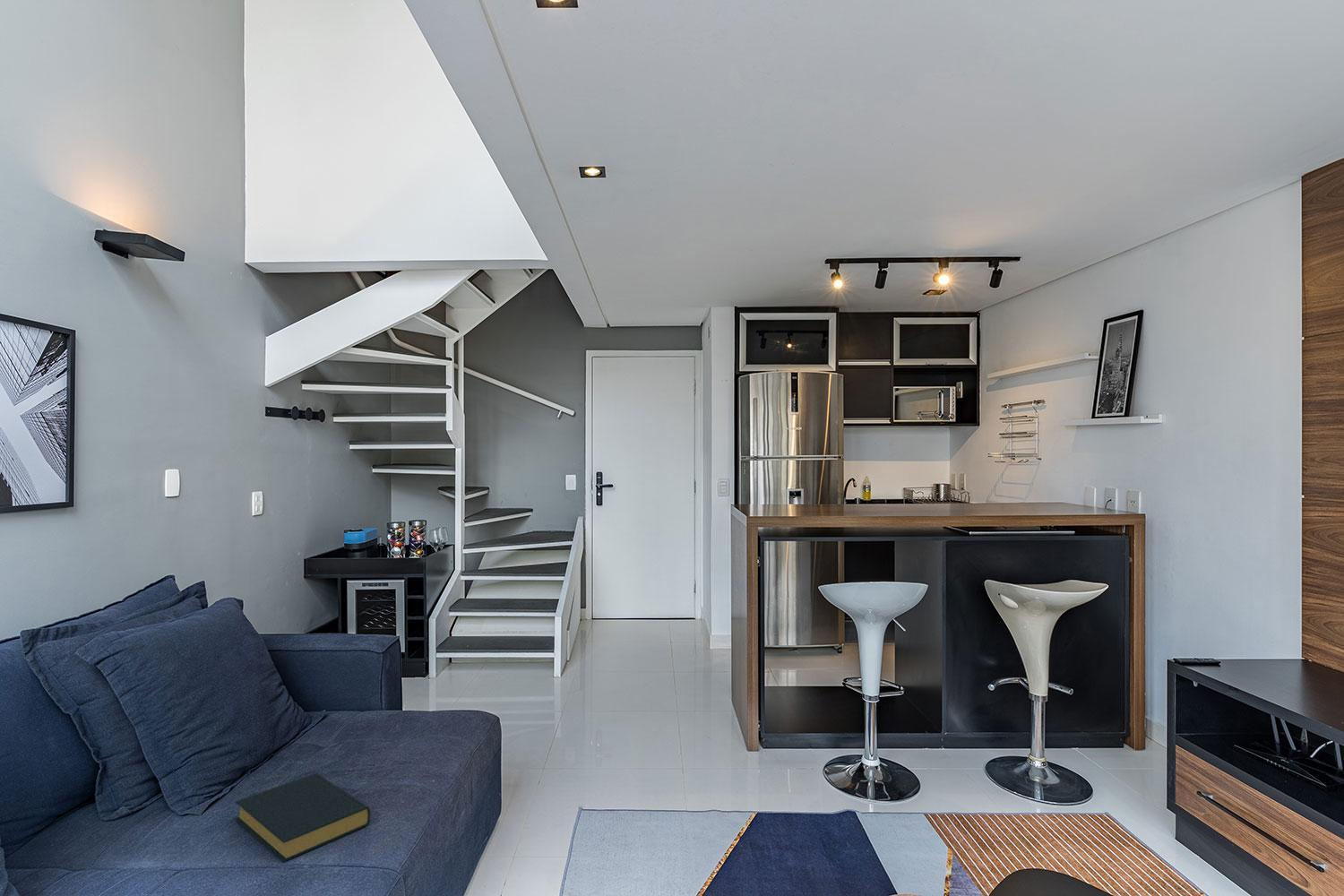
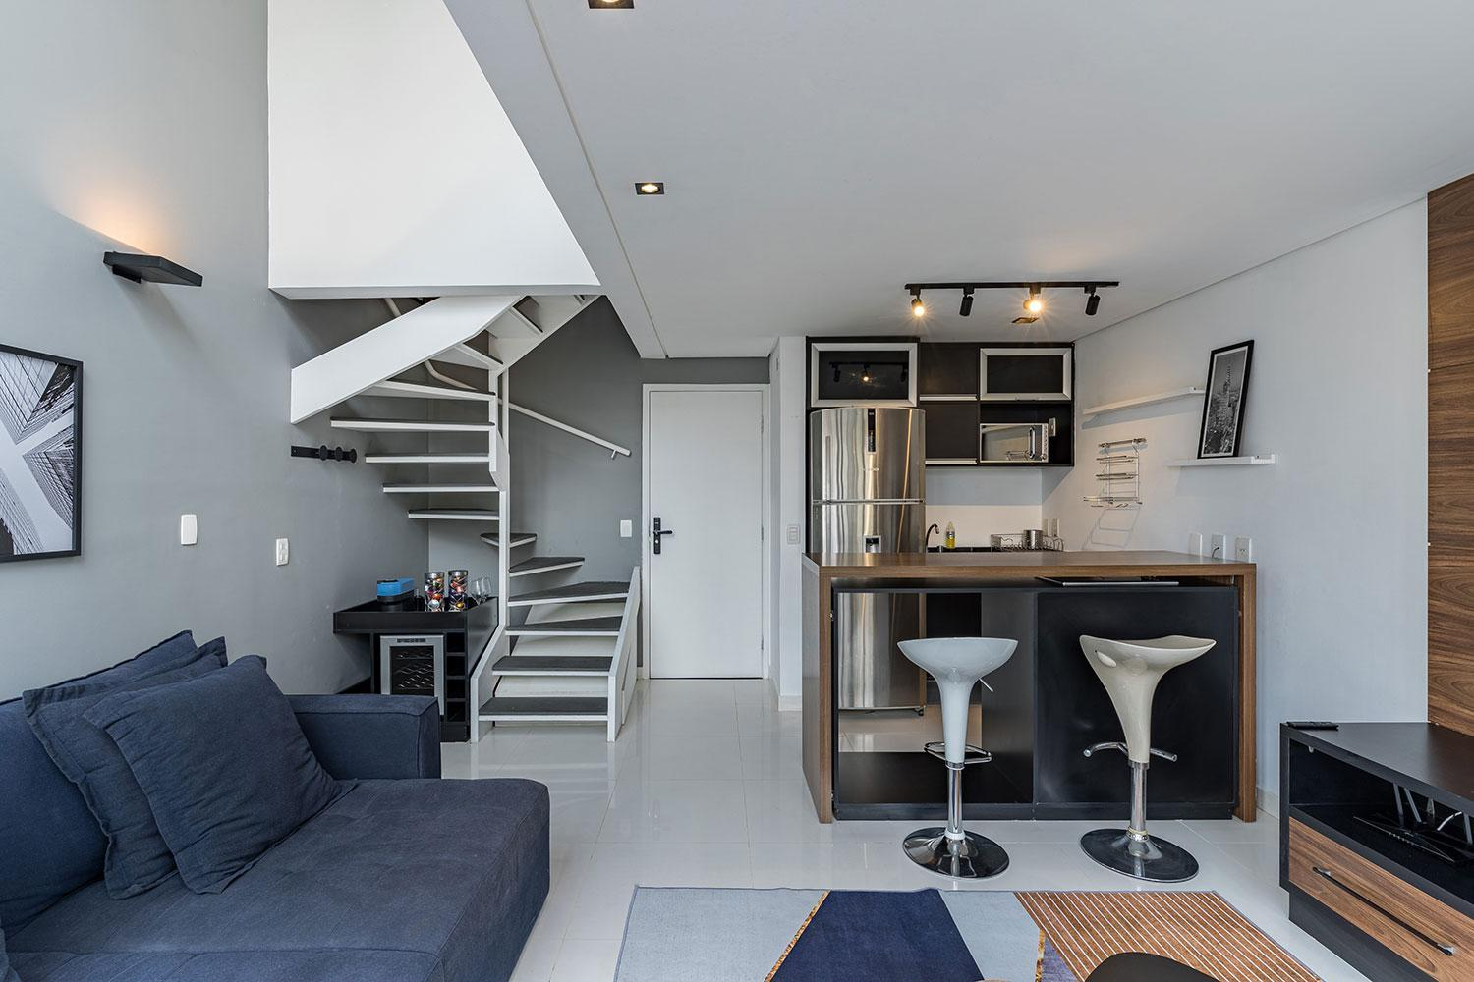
- hardback book (302, 813)
